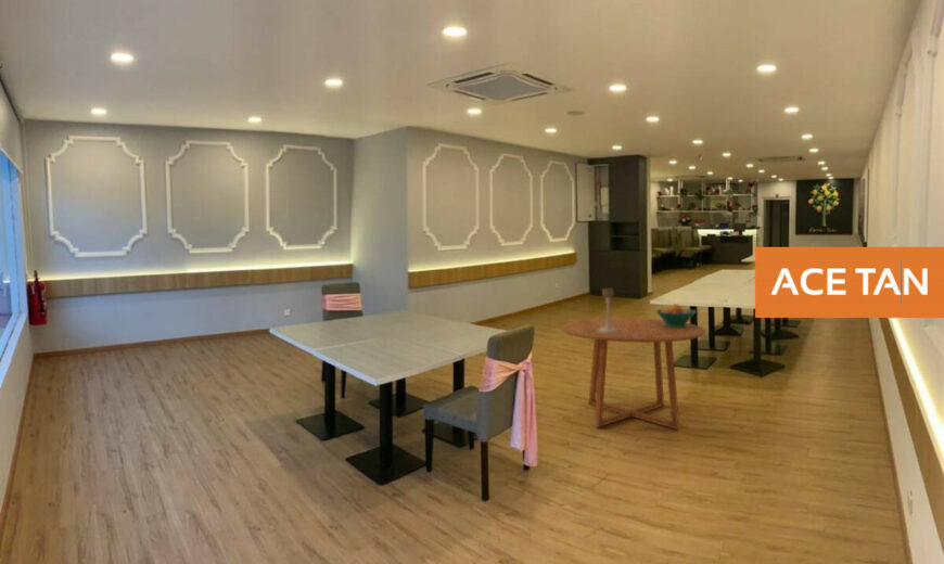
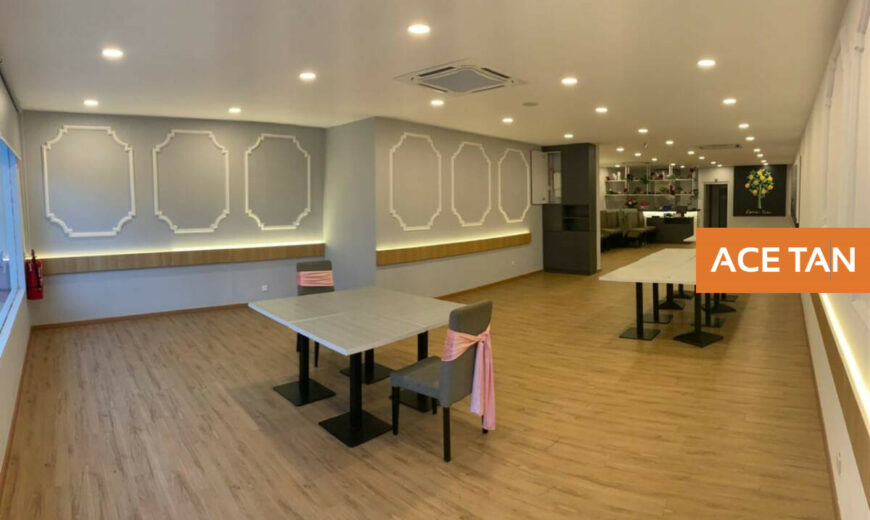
- candle holder (608, 309)
- dining table (654, 366)
- fruit bowl (675, 315)
